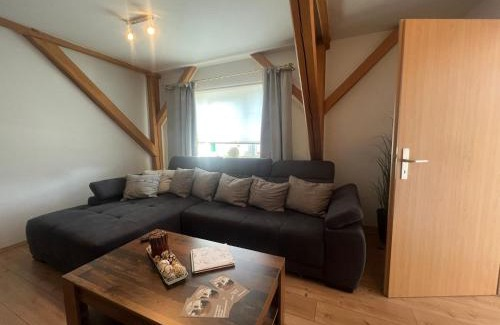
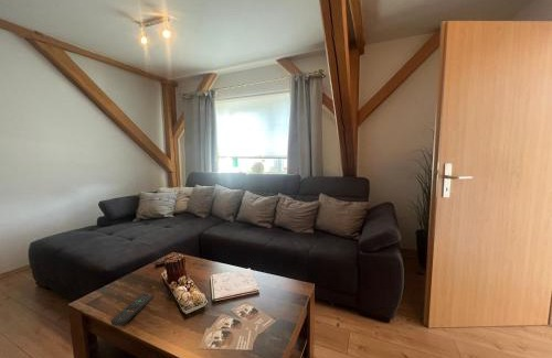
+ remote control (134, 307)
